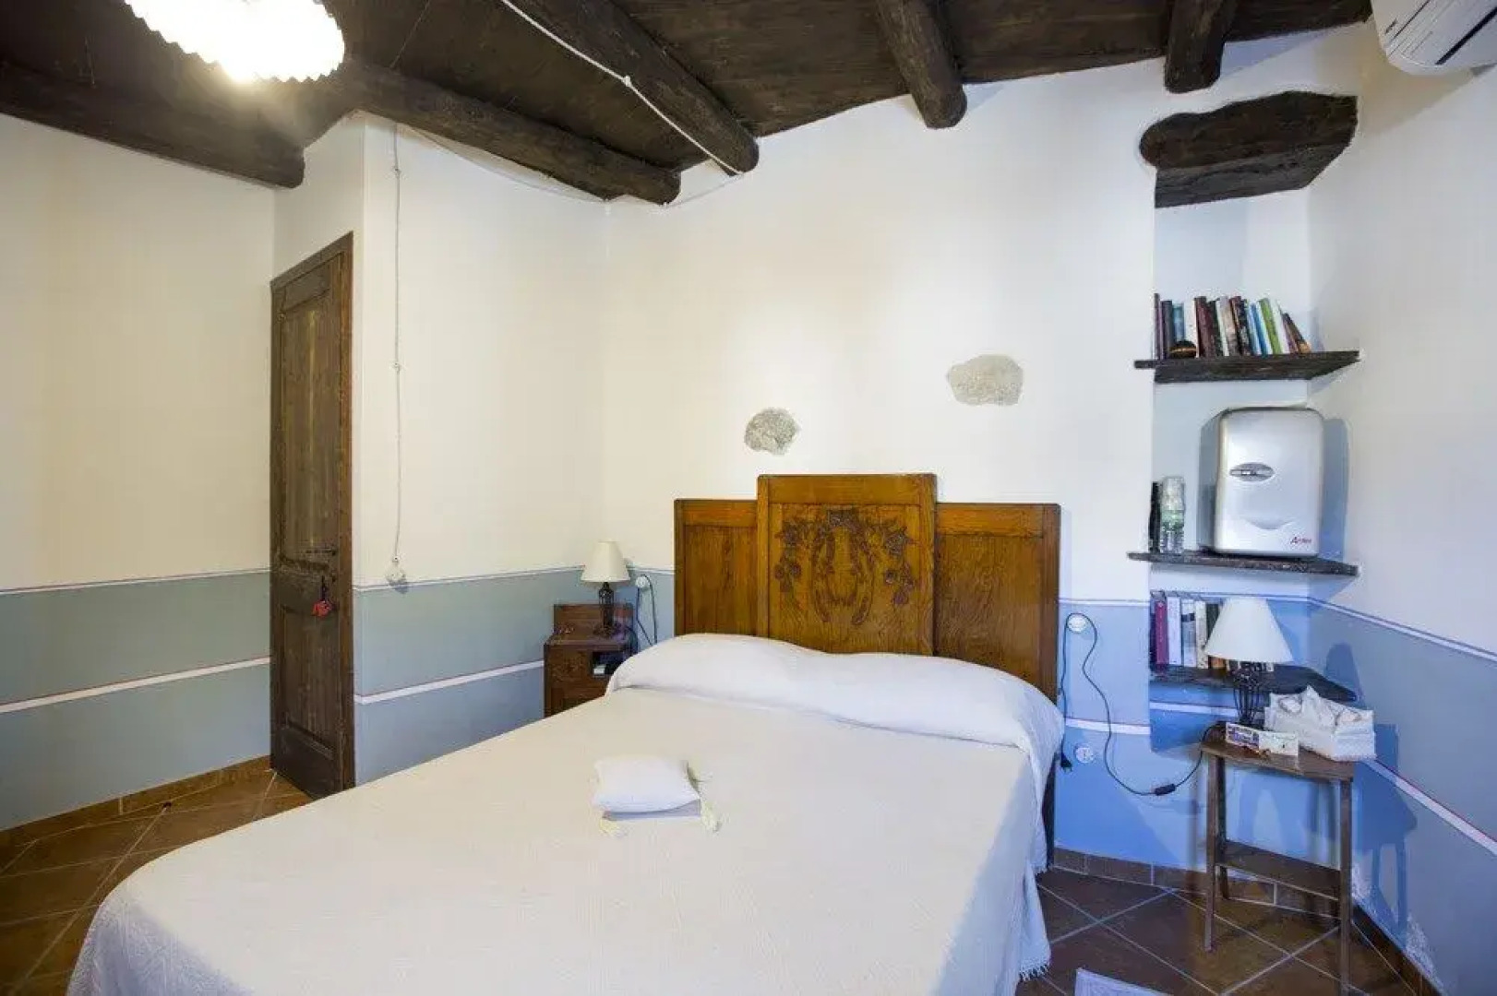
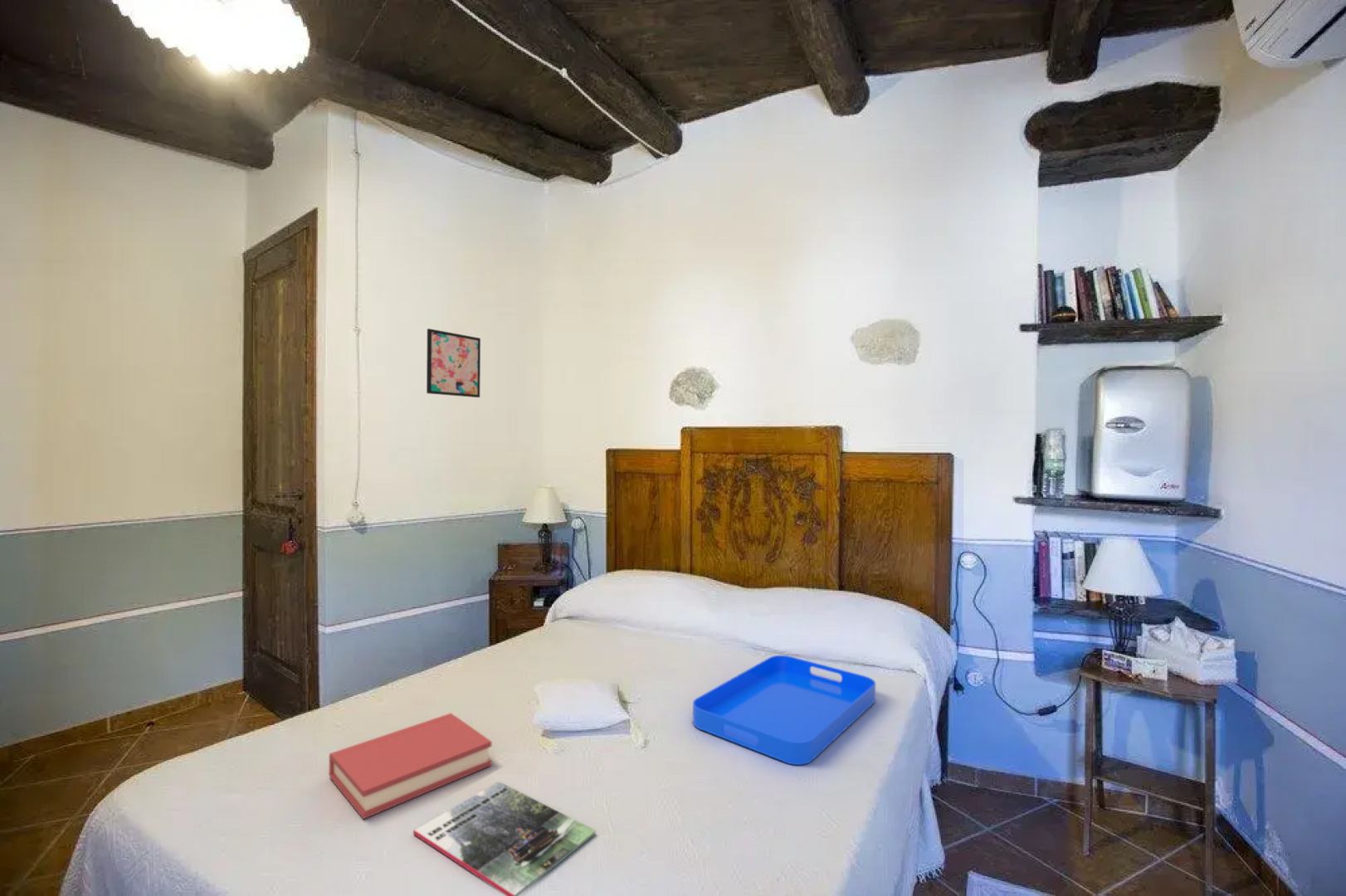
+ wall art (454, 364)
+ hardback book (412, 758)
+ magazine (505, 832)
+ serving tray (788, 701)
